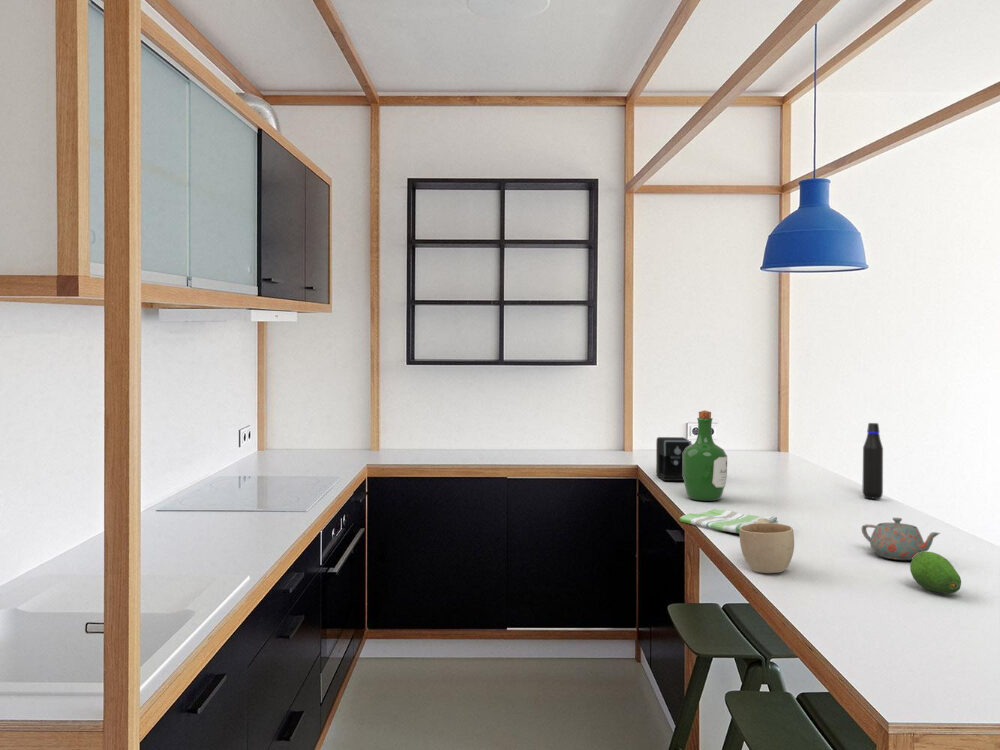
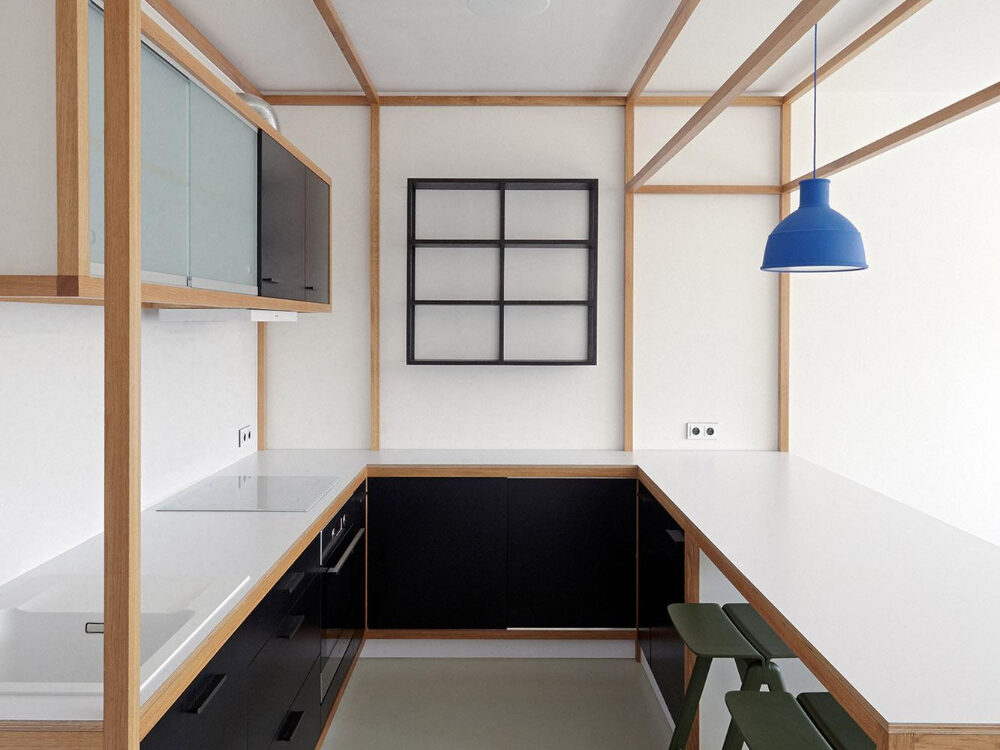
- teapot (899, 537)
- fruit (936, 572)
- wine bottle (704, 454)
- cup (767, 545)
- coffee maker (682, 458)
- dish towel (728, 519)
- water bottle (872, 461)
